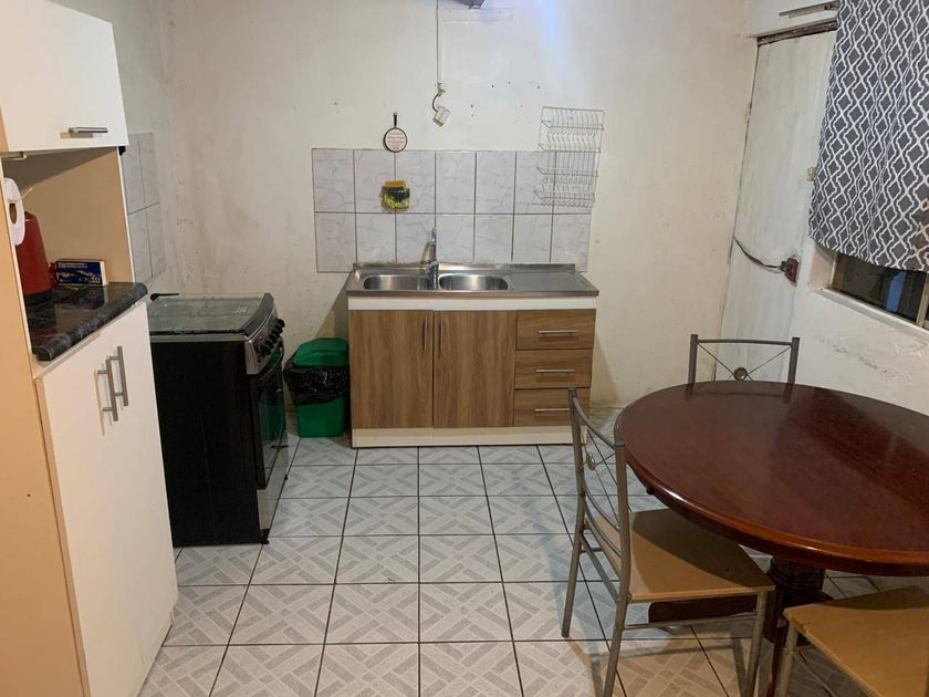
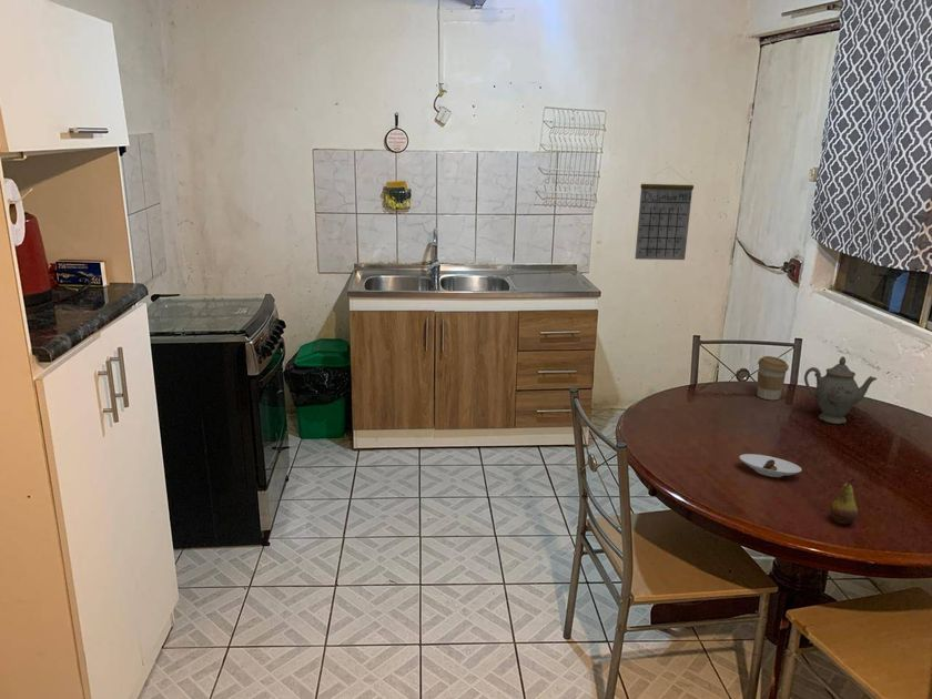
+ fruit (845, 497)
+ calendar (663, 213)
+ coffee cup (771, 377)
+ chinaware (838, 388)
+ saucer (769, 466)
